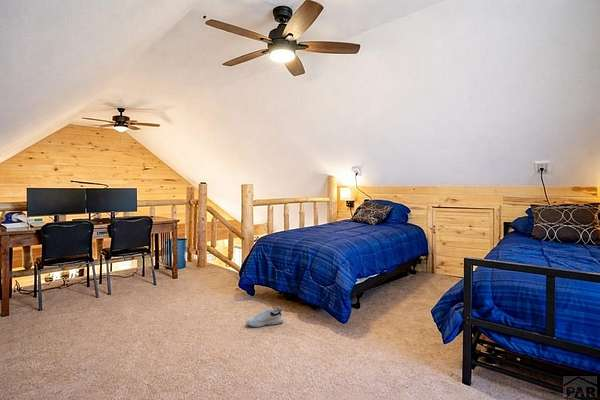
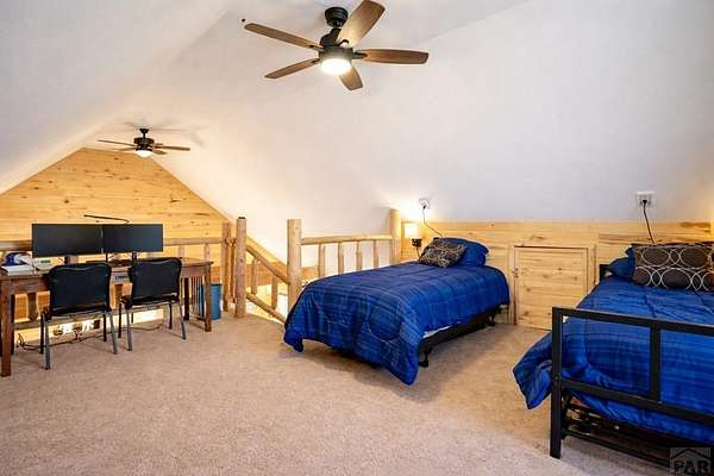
- shoe (264, 315)
